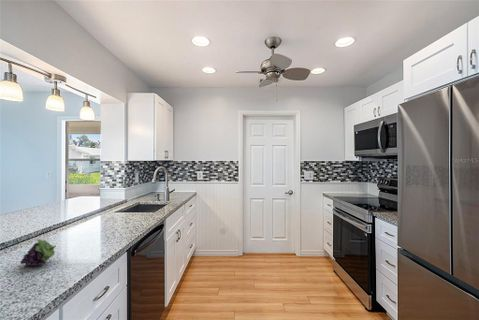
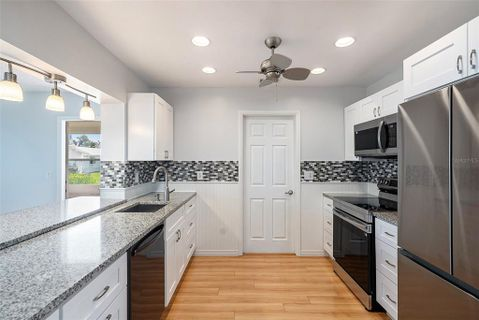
- fruit (38, 252)
